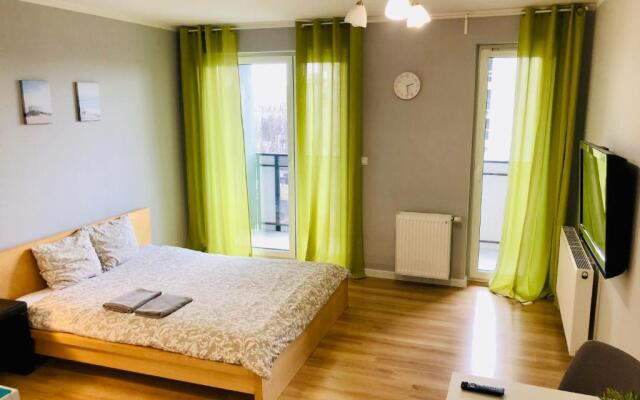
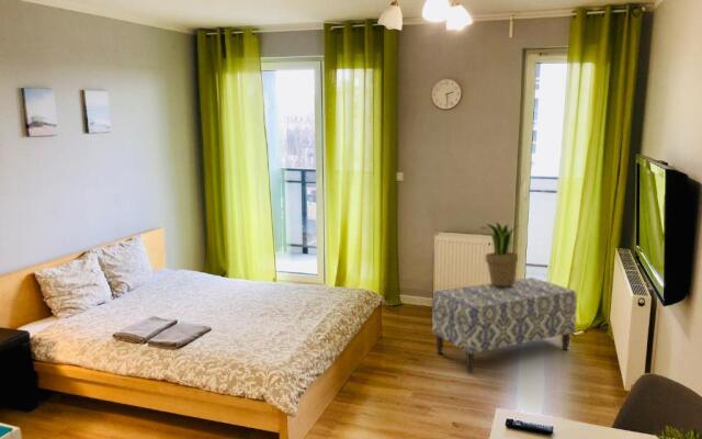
+ bench (503, 320)
+ potted plant (503, 255)
